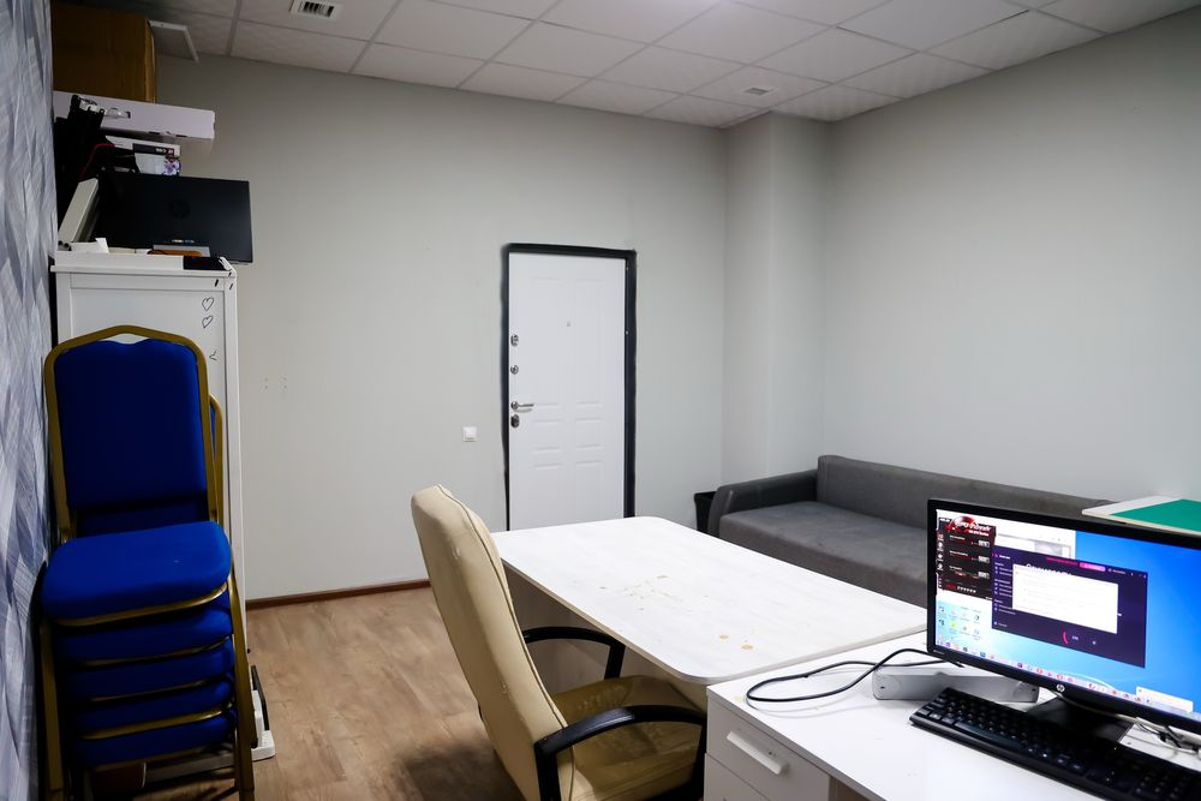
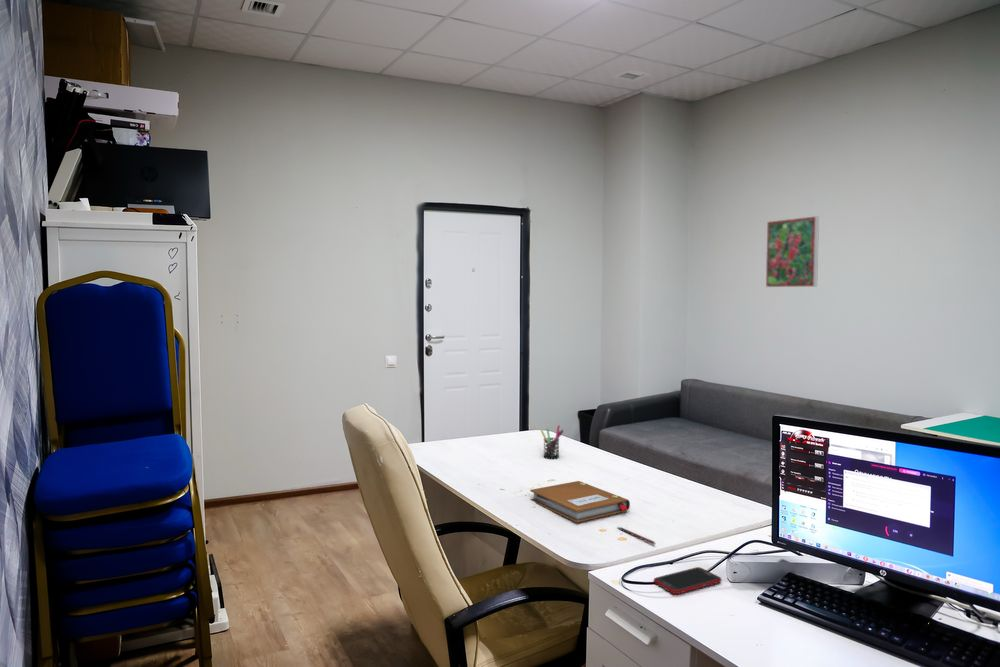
+ pen holder (551, 441)
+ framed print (791, 253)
+ notebook (580, 500)
+ cell phone (687, 580)
+ pen (635, 535)
